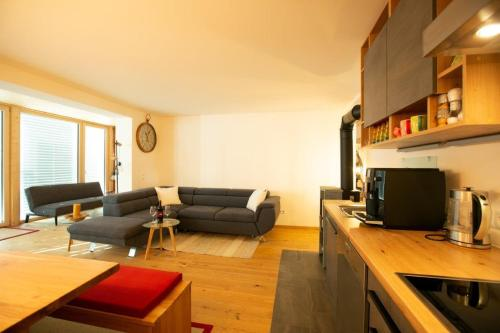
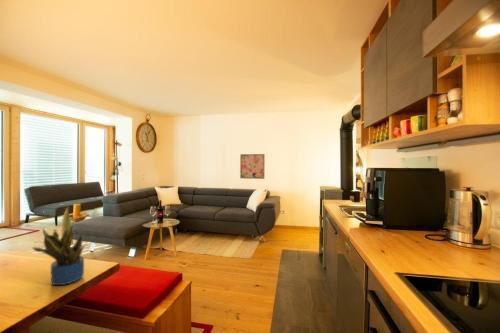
+ wall art (252, 166)
+ potted plant (62, 243)
